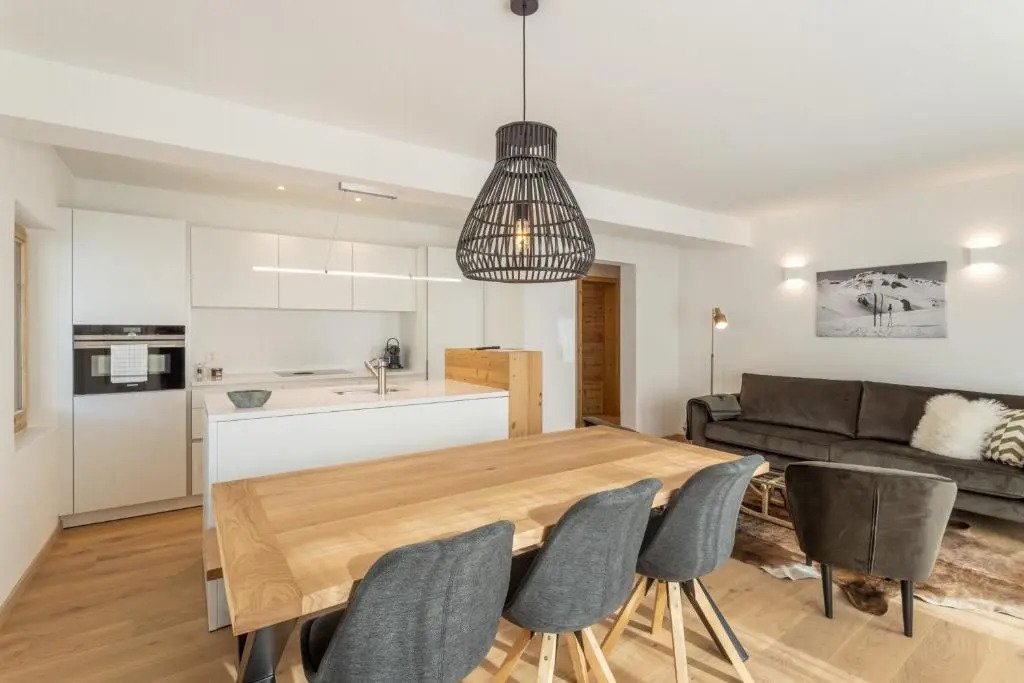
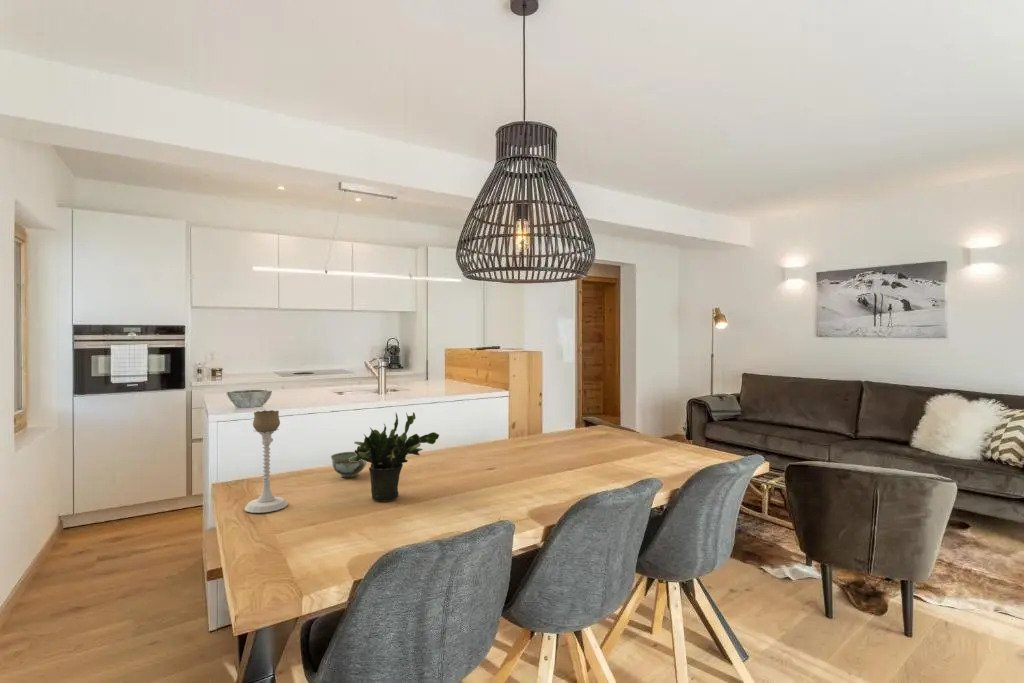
+ candle holder (266, 459)
+ bowl (349, 465)
+ potted plant (400, 452)
